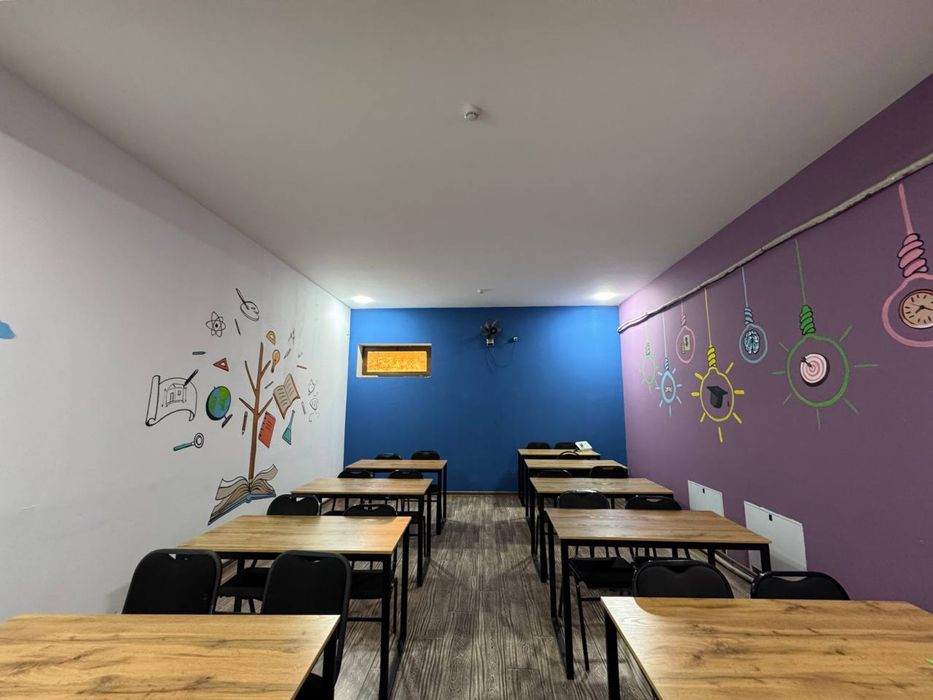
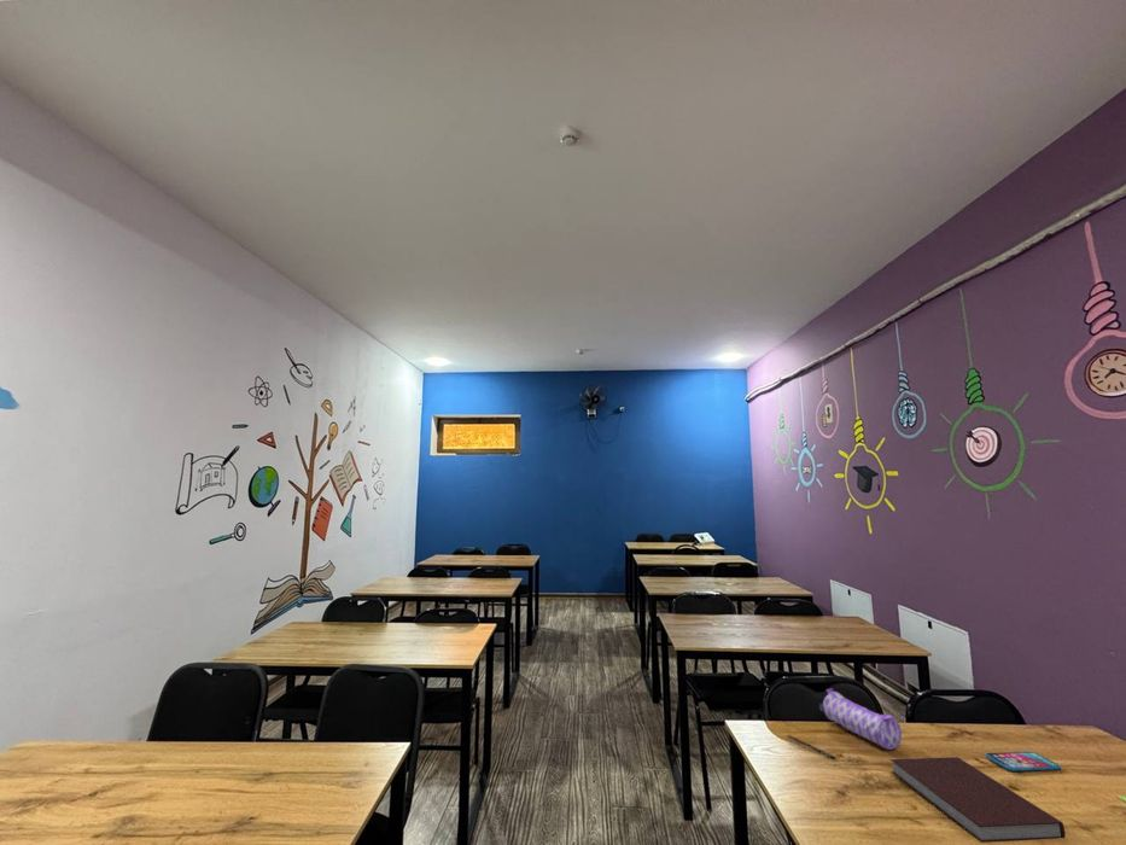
+ smartphone (1022, 760)
+ pencil case (859, 717)
+ pen (811, 746)
+ notebook (968, 794)
